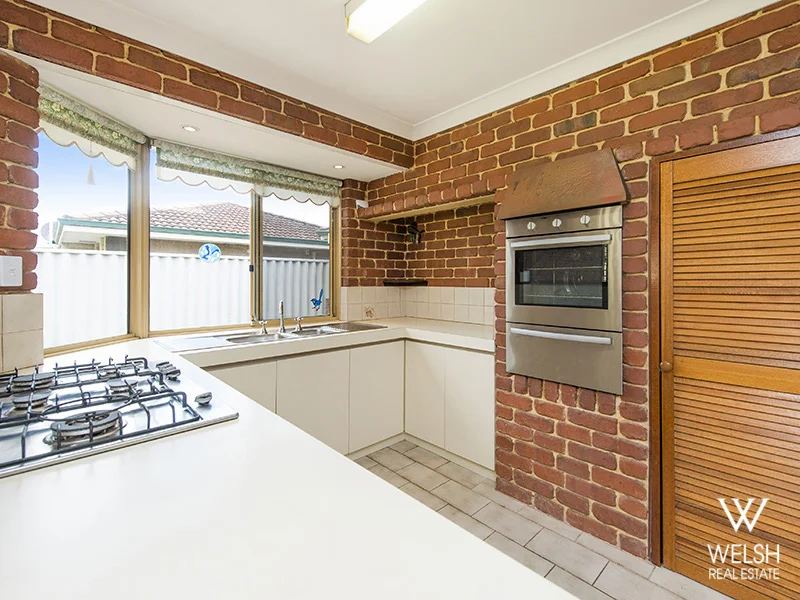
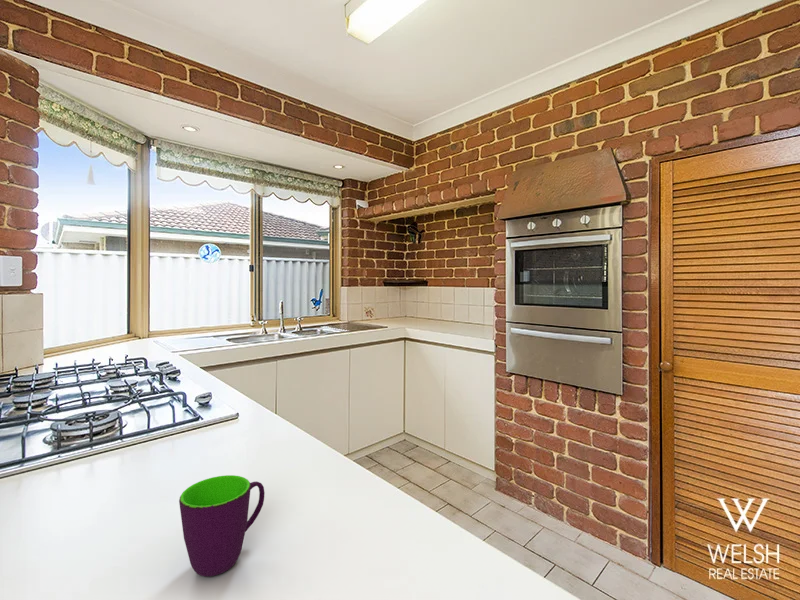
+ mug (227, 520)
